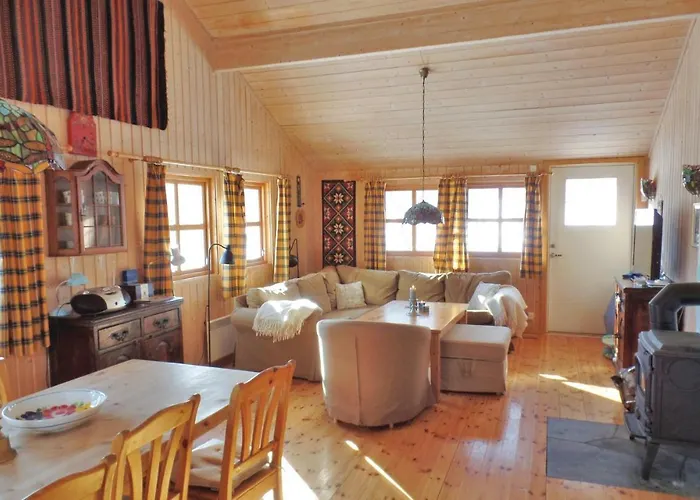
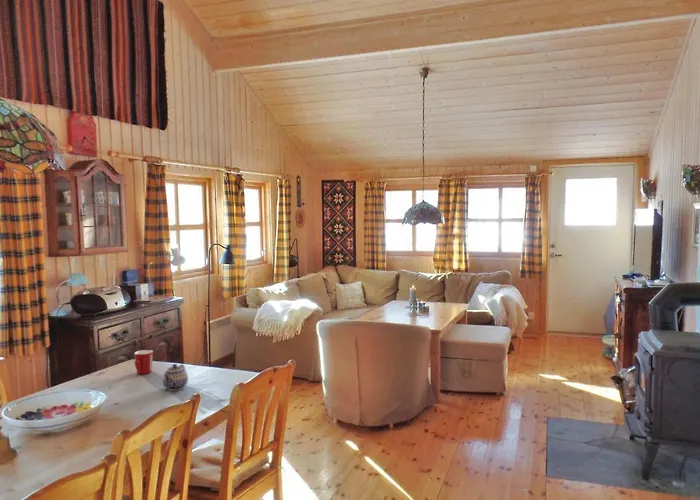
+ teapot (175, 376)
+ mug (142, 363)
